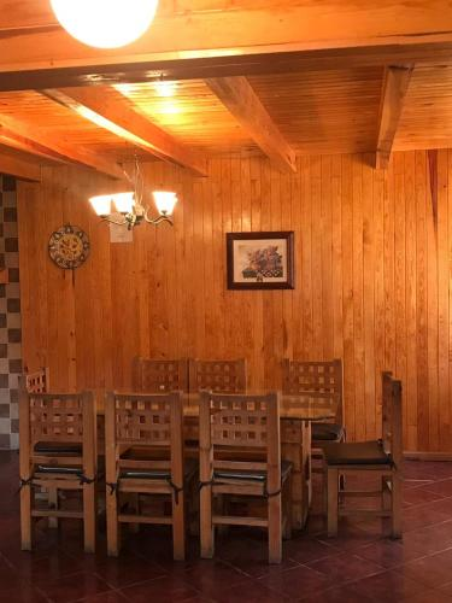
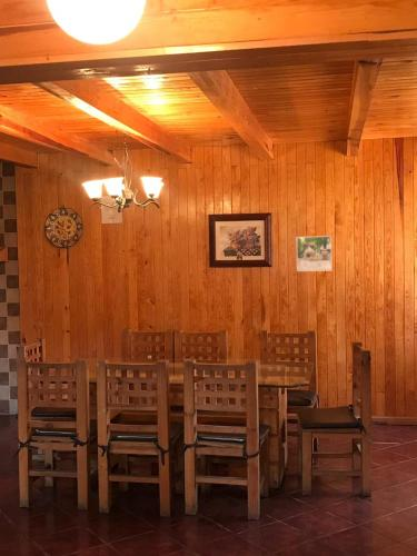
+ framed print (314, 254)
